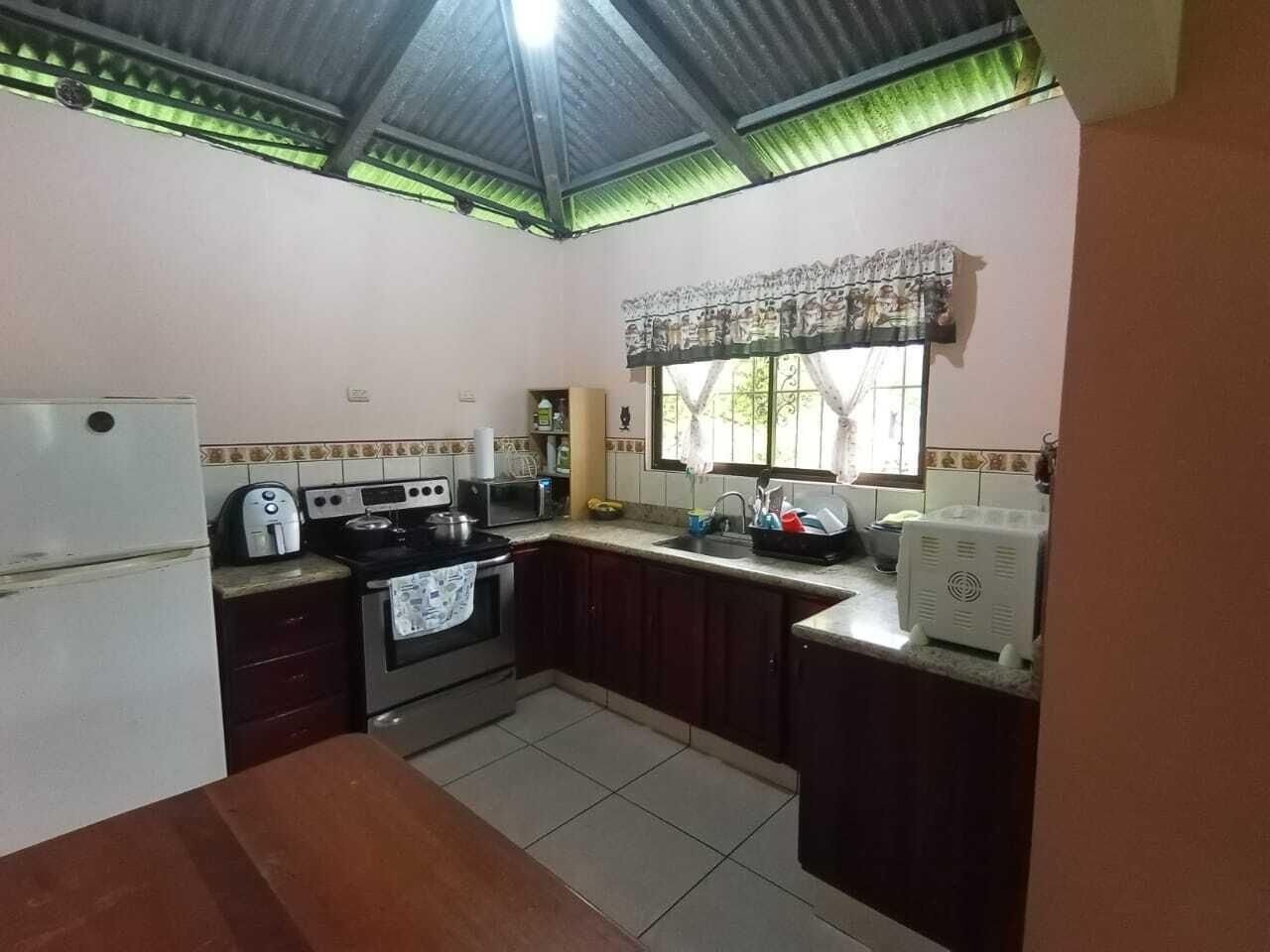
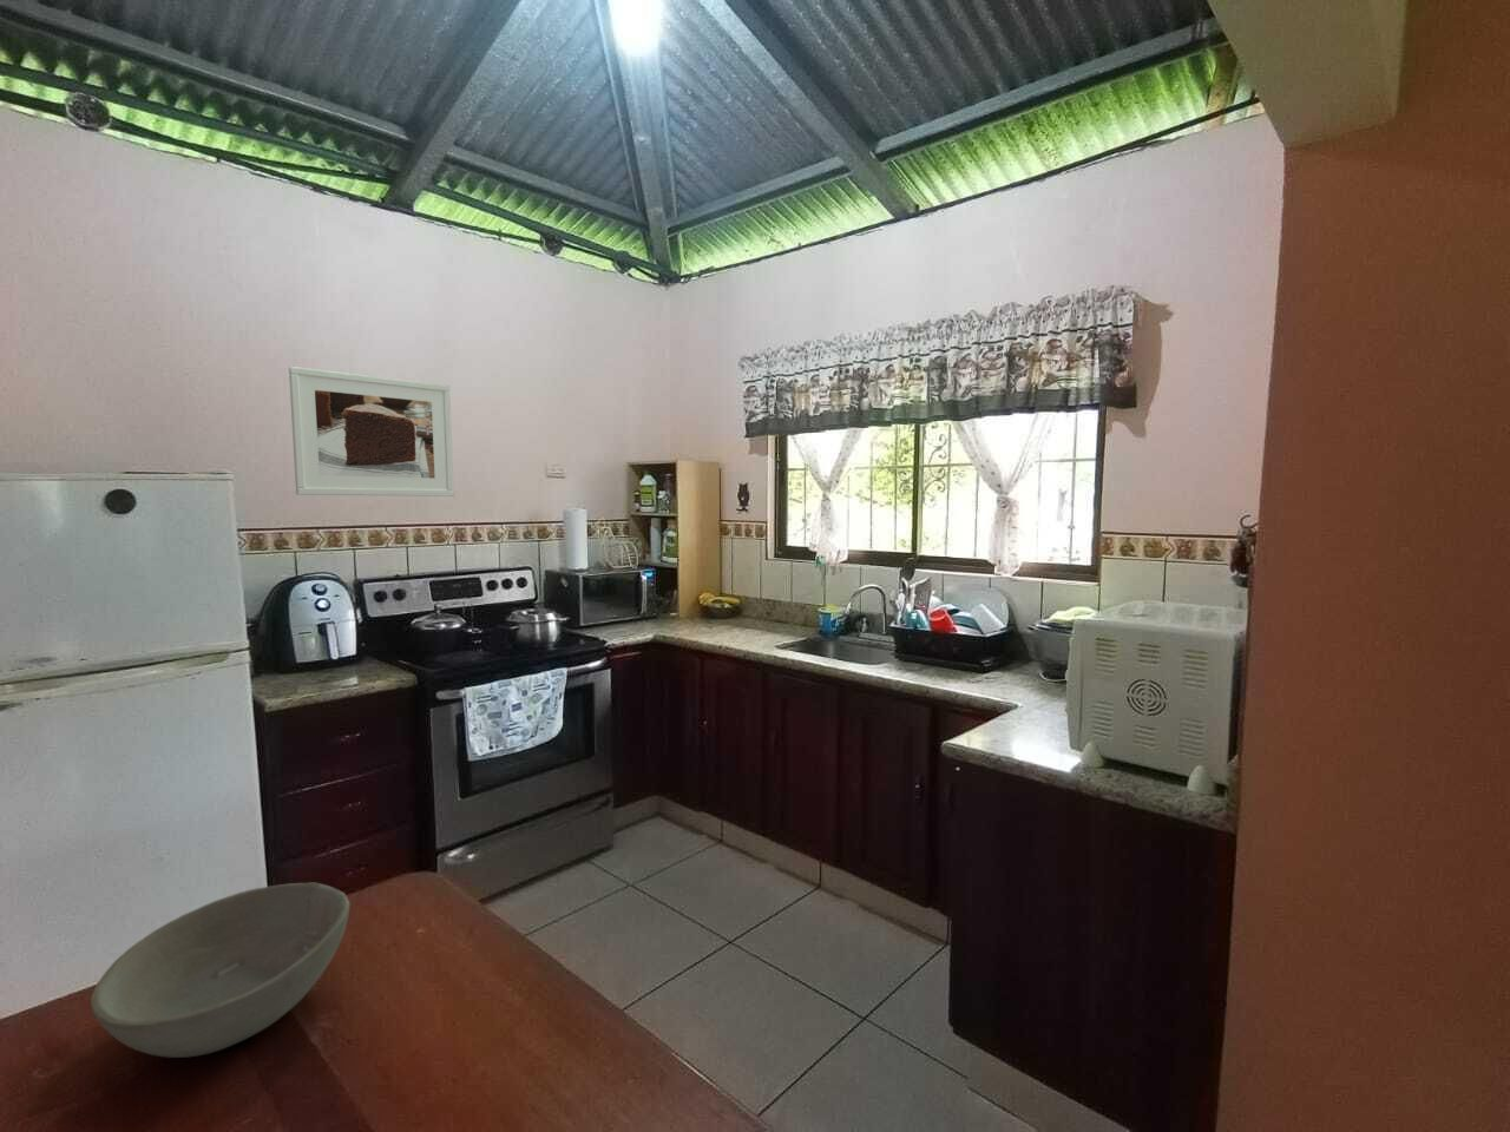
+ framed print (378, 436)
+ bowl (233, 976)
